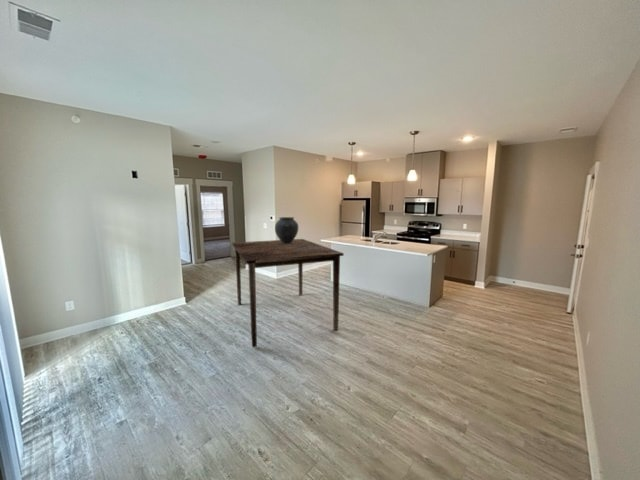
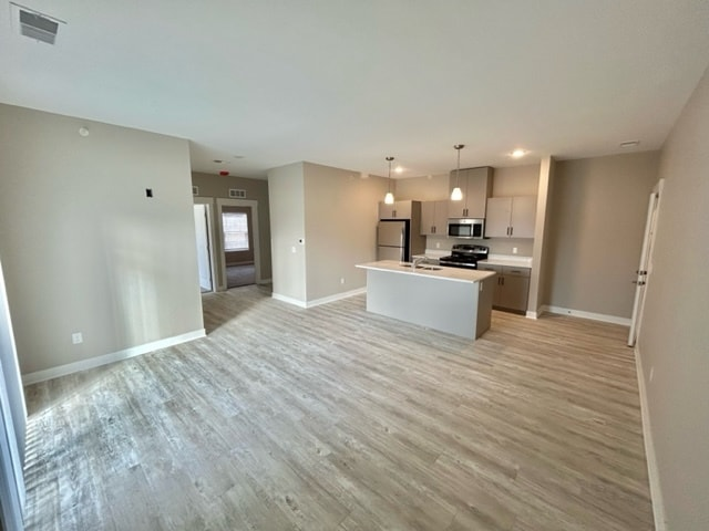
- ceramic pot (286, 230)
- dining table (281, 265)
